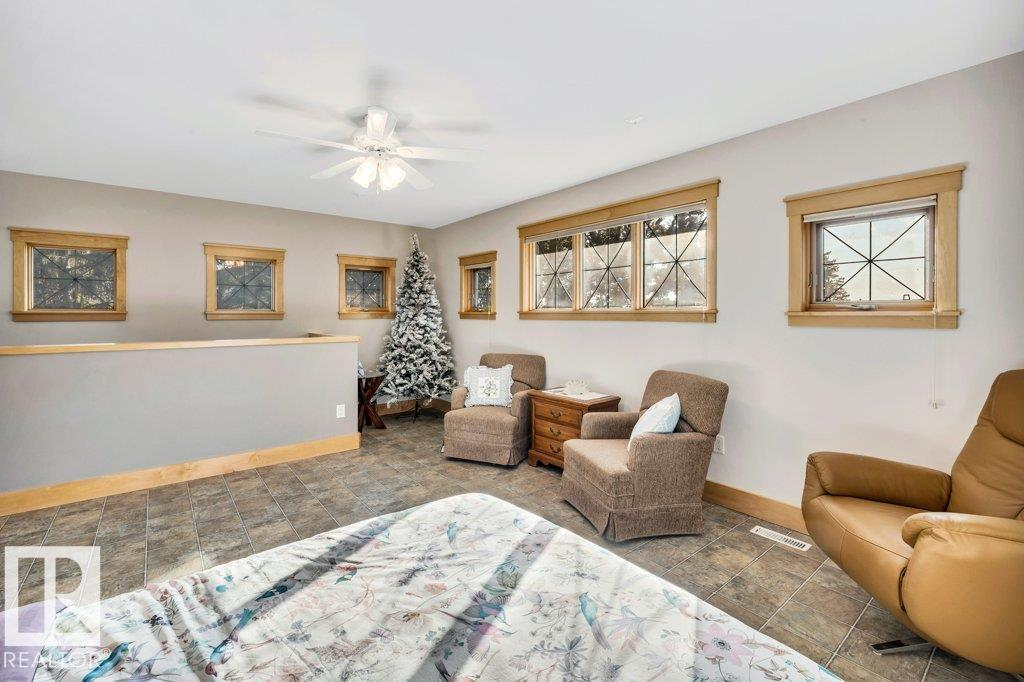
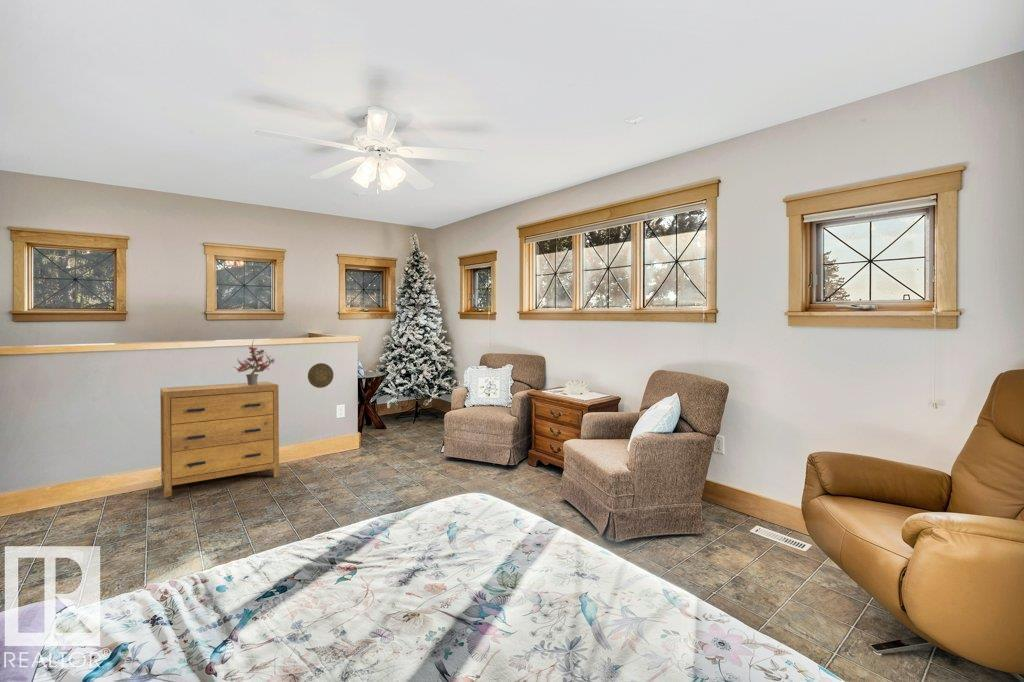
+ dresser (221, 433)
+ decorative plate (321, 375)
+ potted plant (253, 361)
